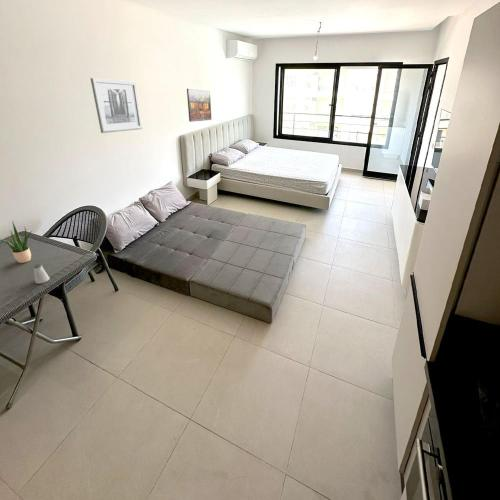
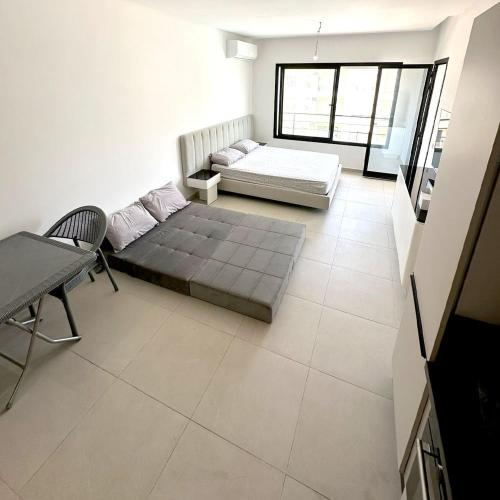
- potted plant (19, 242)
- saltshaker (39, 272)
- wall art (119, 106)
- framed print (200, 105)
